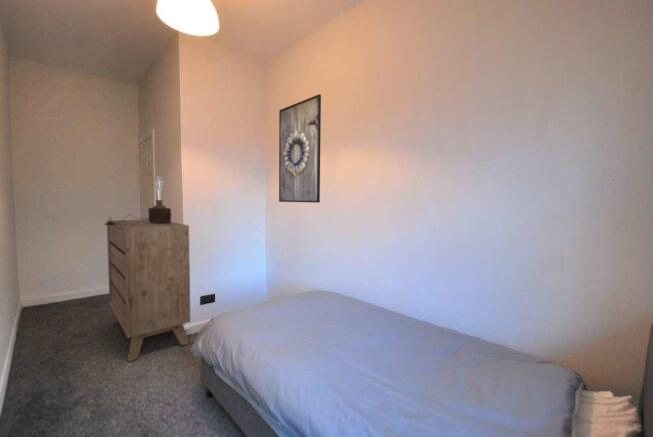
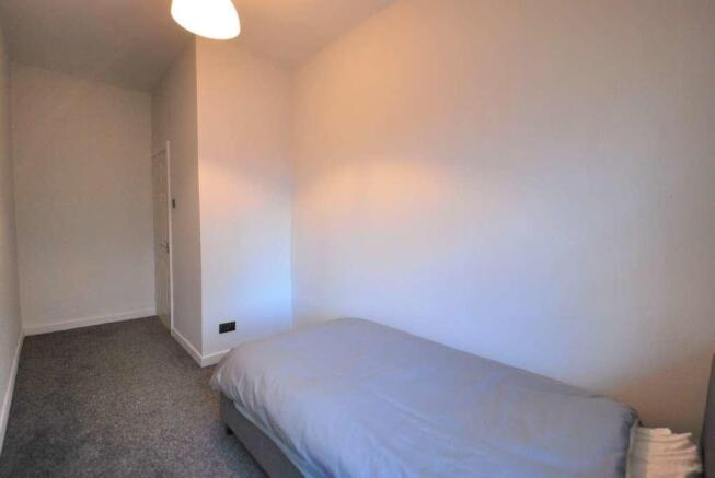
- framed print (298, 153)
- table lamp (148, 208)
- dresser (145, 278)
